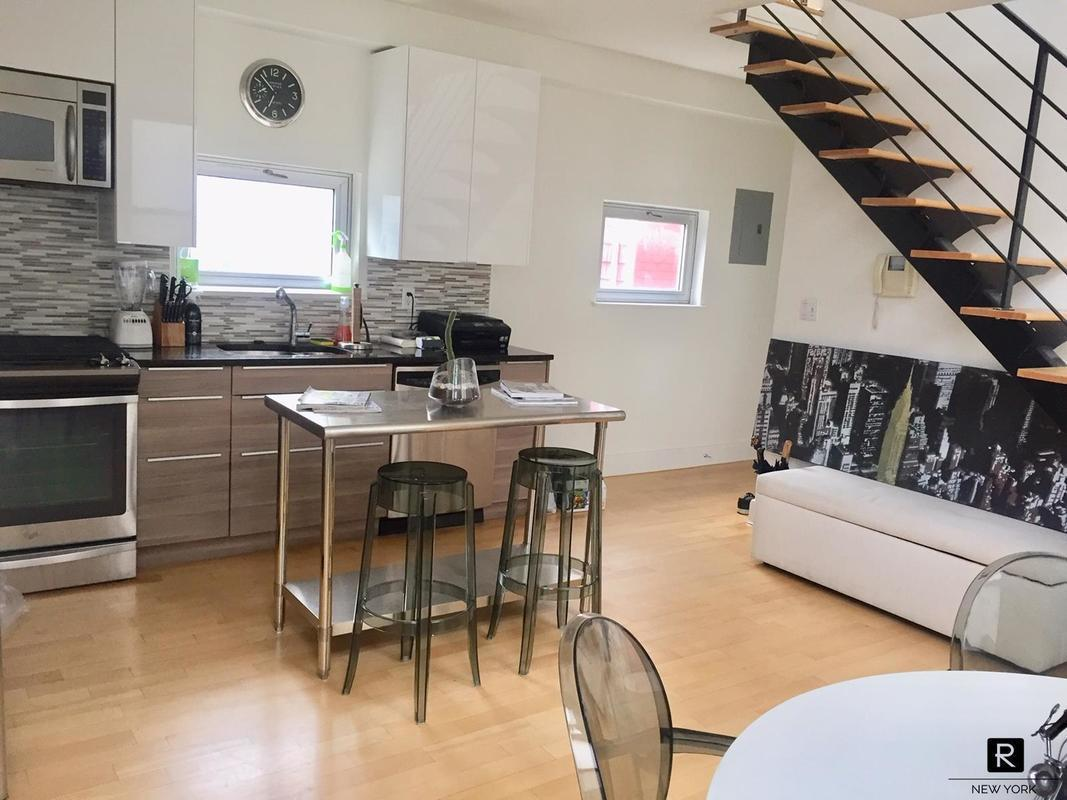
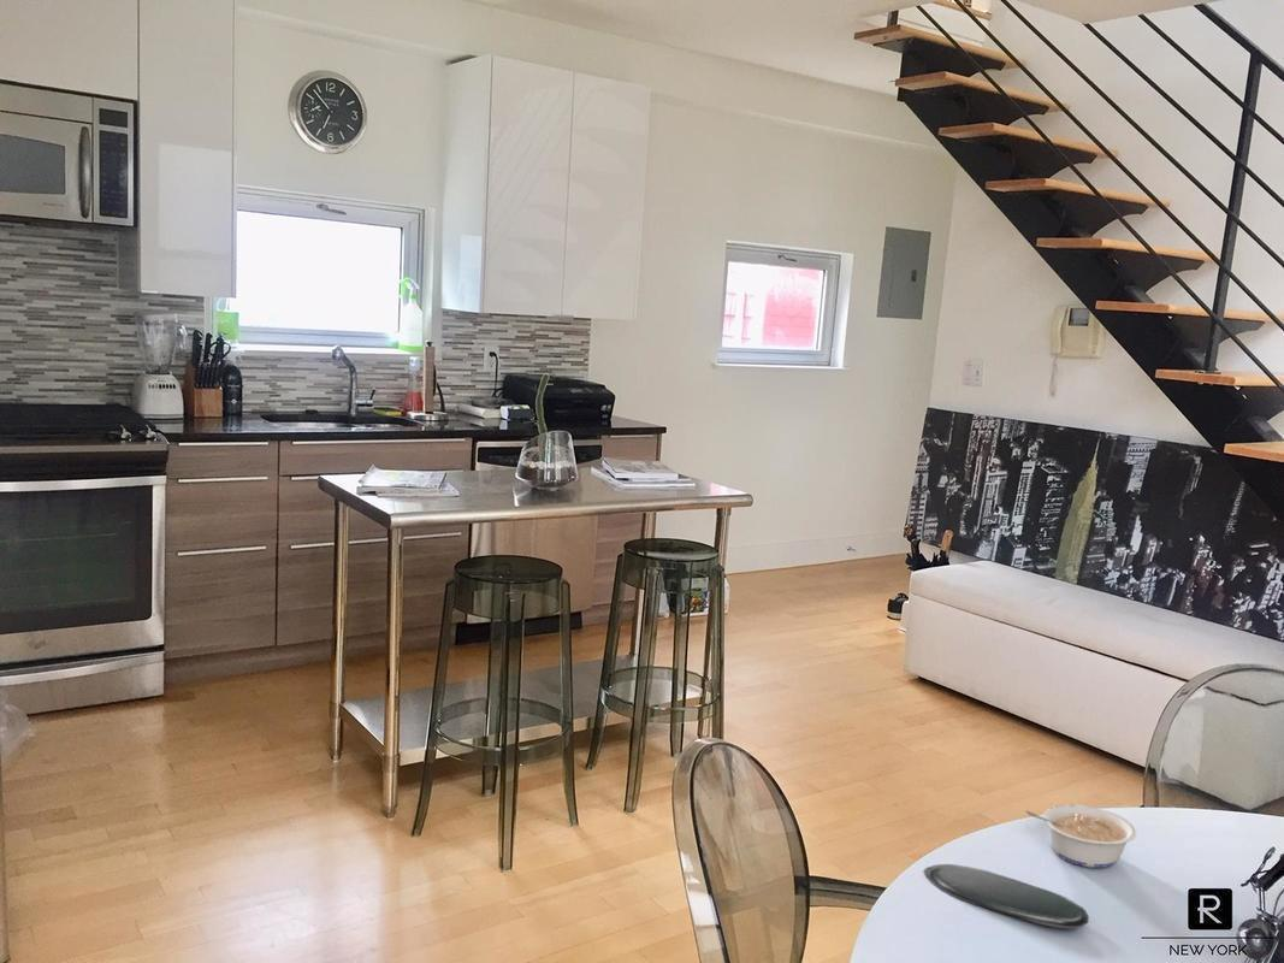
+ legume (1084, 835)
+ oval tray (1004, 894)
